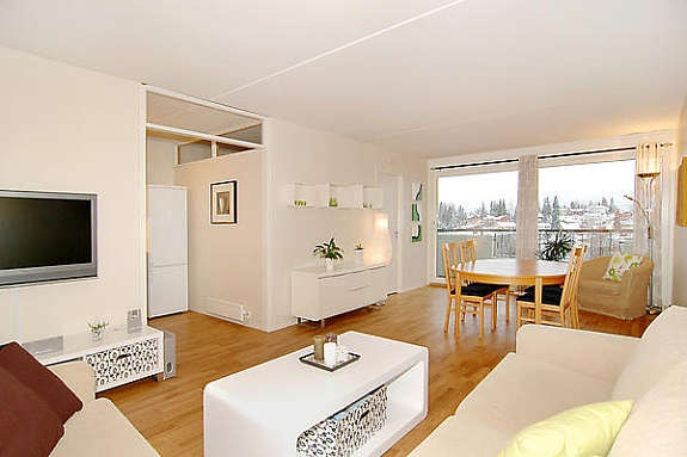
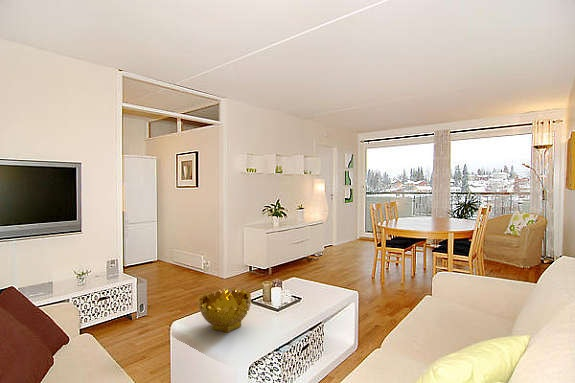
+ decorative bowl (225, 310)
